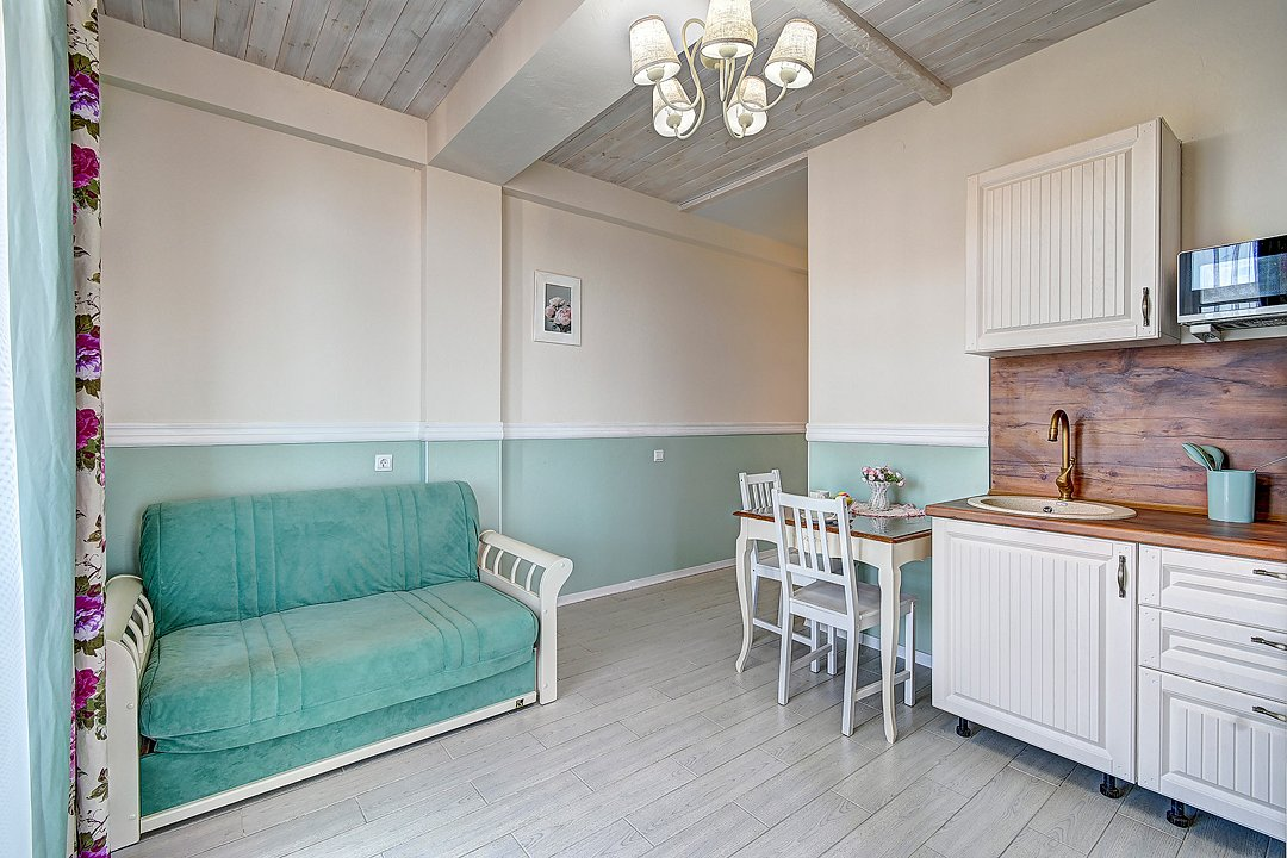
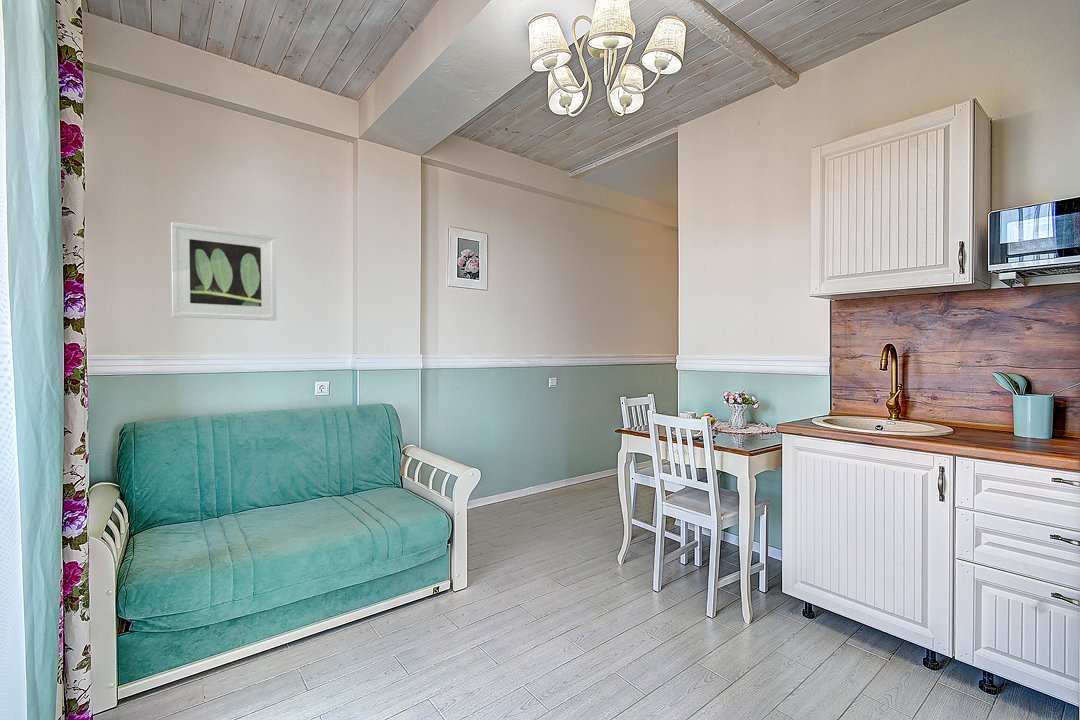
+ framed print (226, 274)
